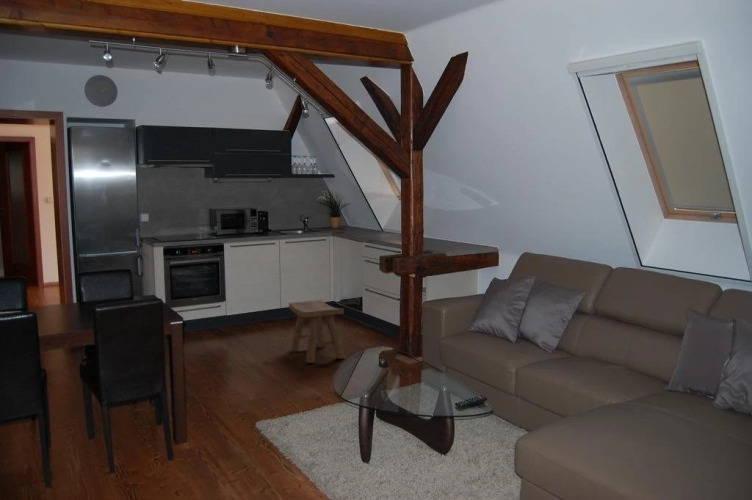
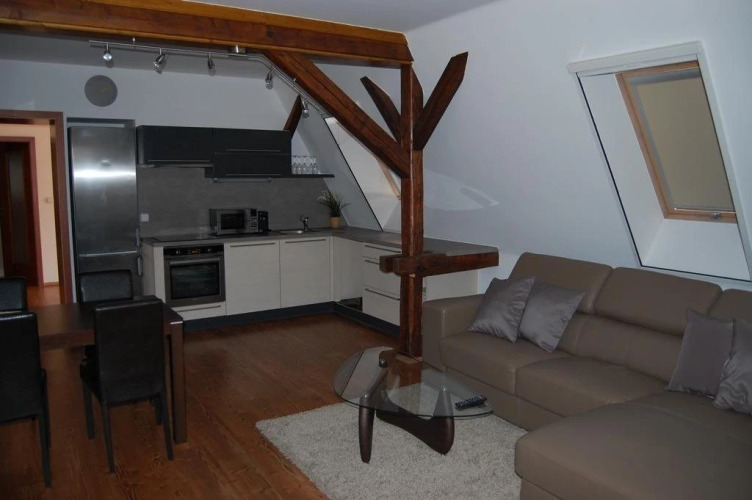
- stool (316, 330)
